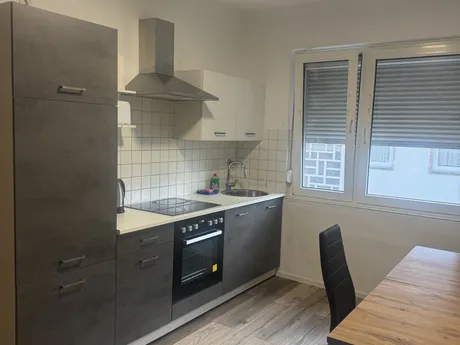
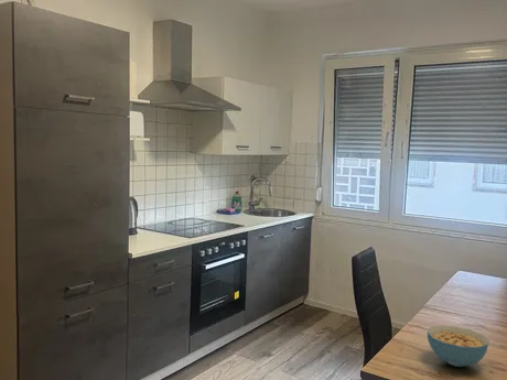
+ cereal bowl (456, 349)
